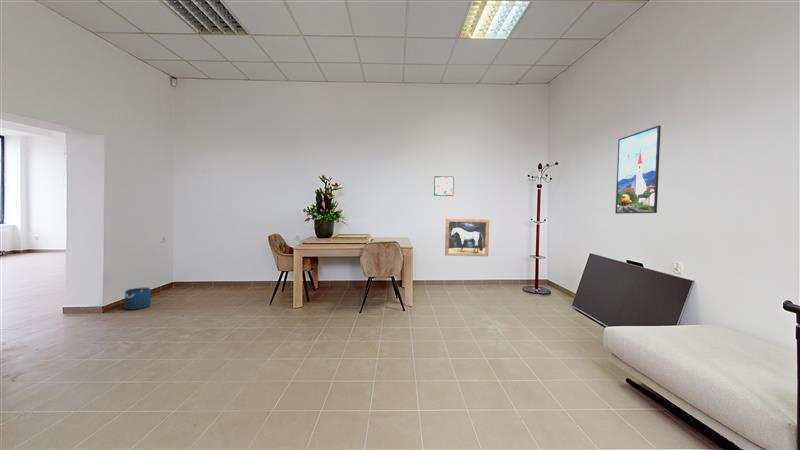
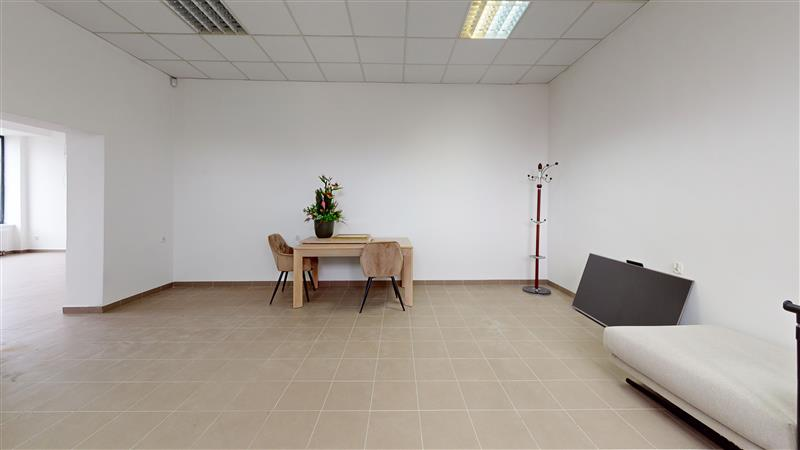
- wall art (443, 186)
- wall art (467, 237)
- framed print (636, 173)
- bucket (138, 298)
